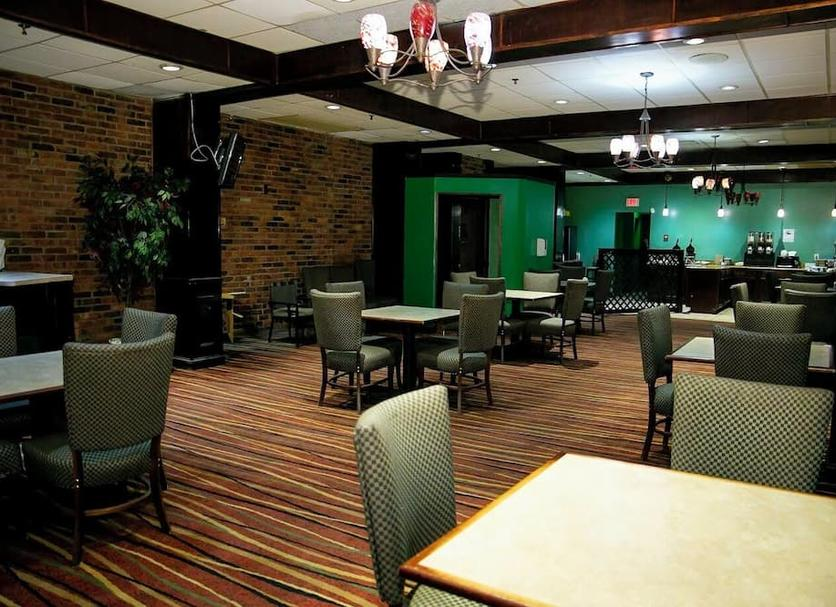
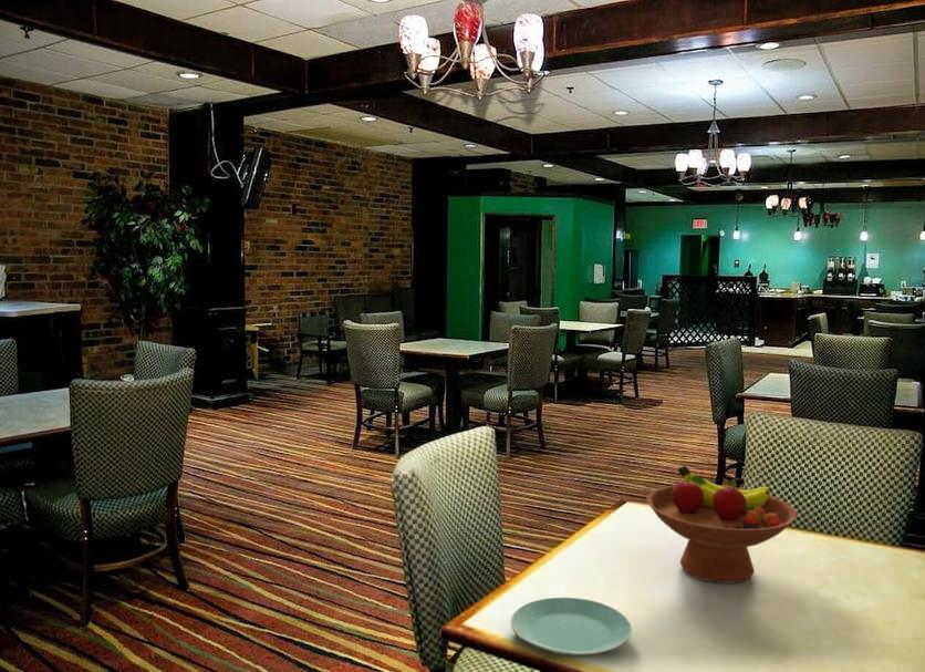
+ fruit bowl (718, 525)
+ plate (570, 629)
